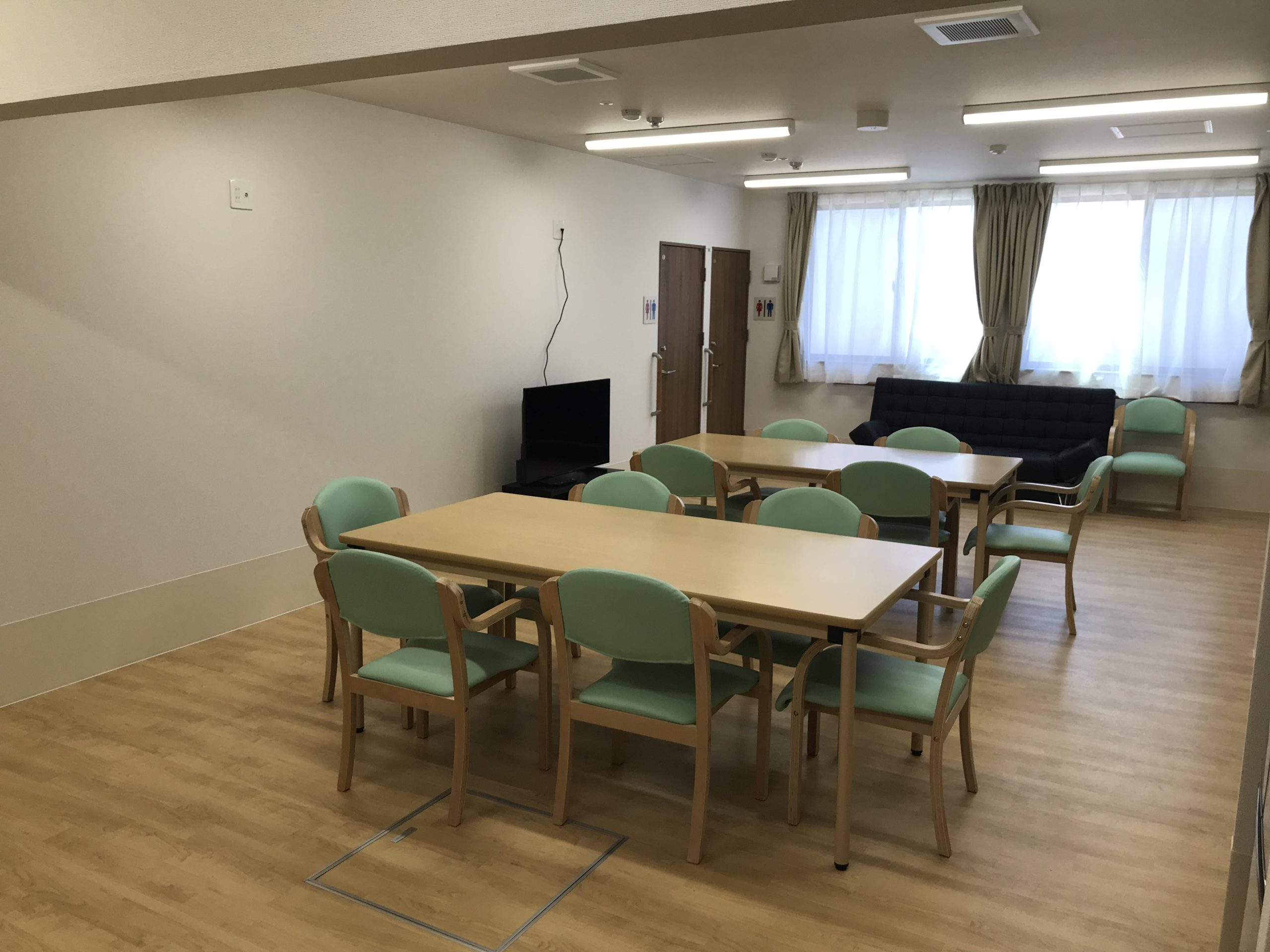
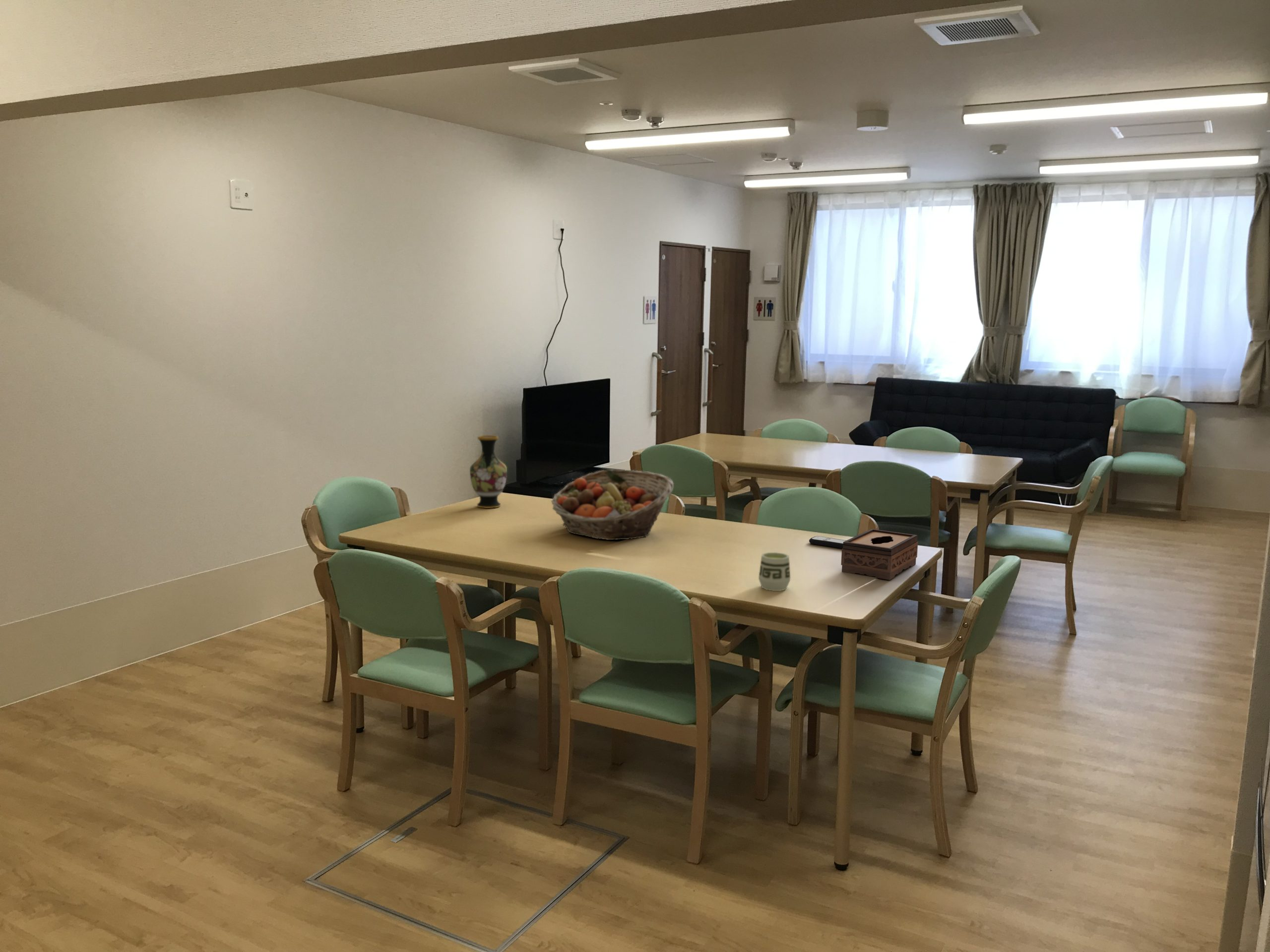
+ fruit basket (612, 503)
+ cup (774, 572)
+ tissue box (880, 553)
+ remote control (832, 542)
+ vase (488, 472)
